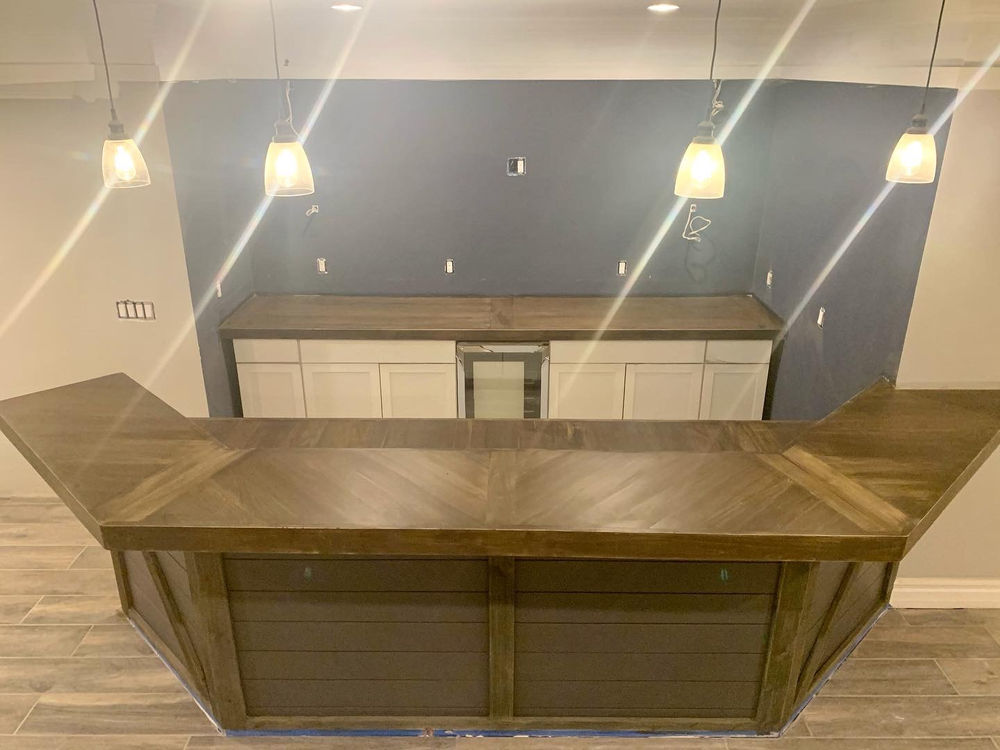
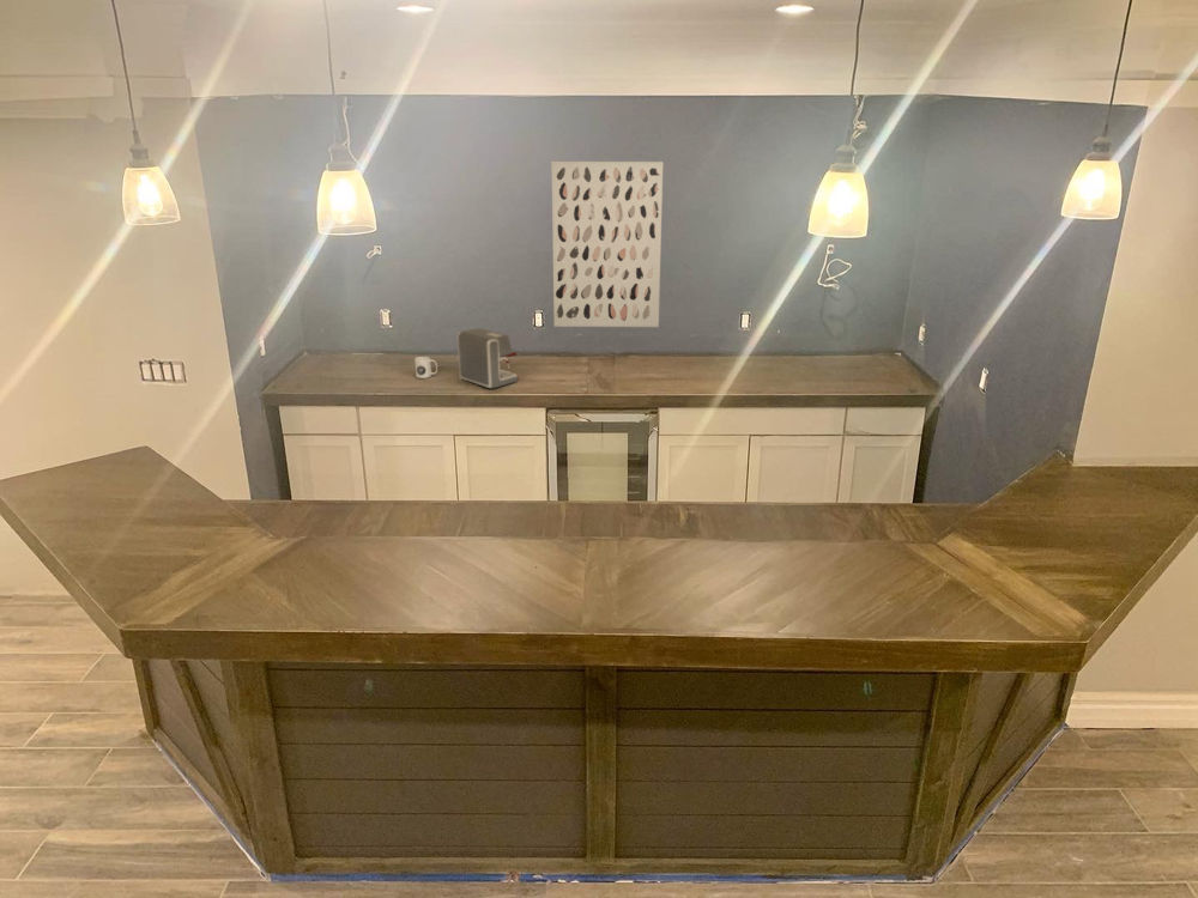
+ coffee maker (486, 357)
+ wall art (606, 245)
+ mug (425, 366)
